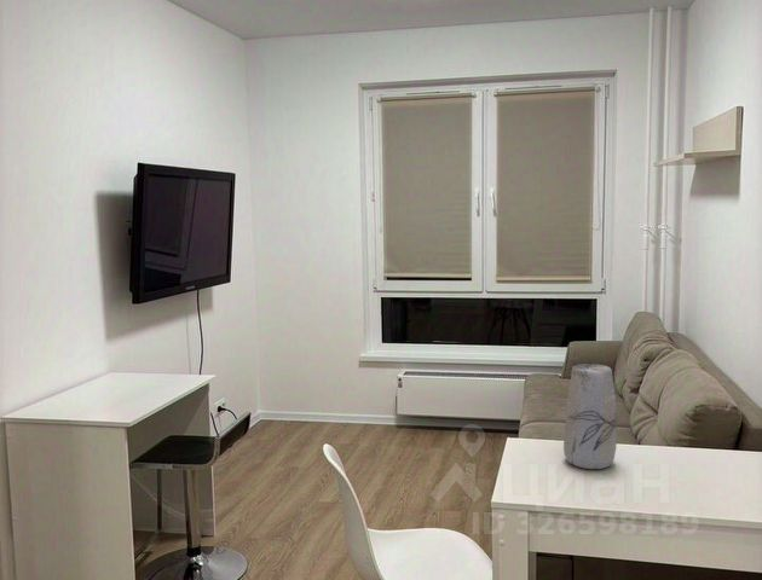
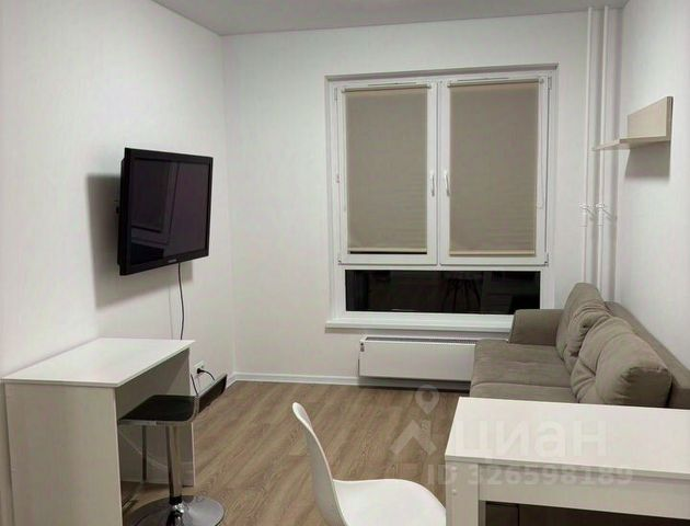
- vase (590, 414)
